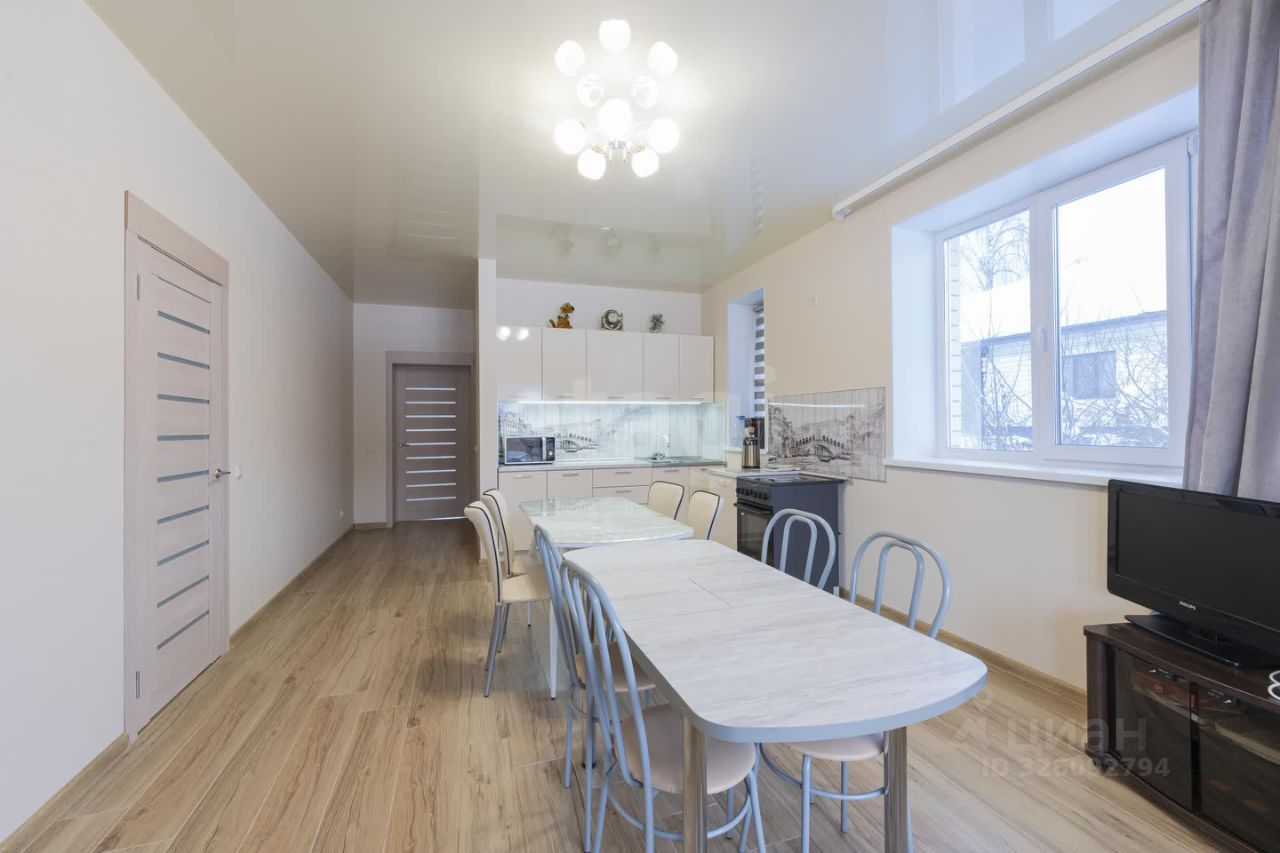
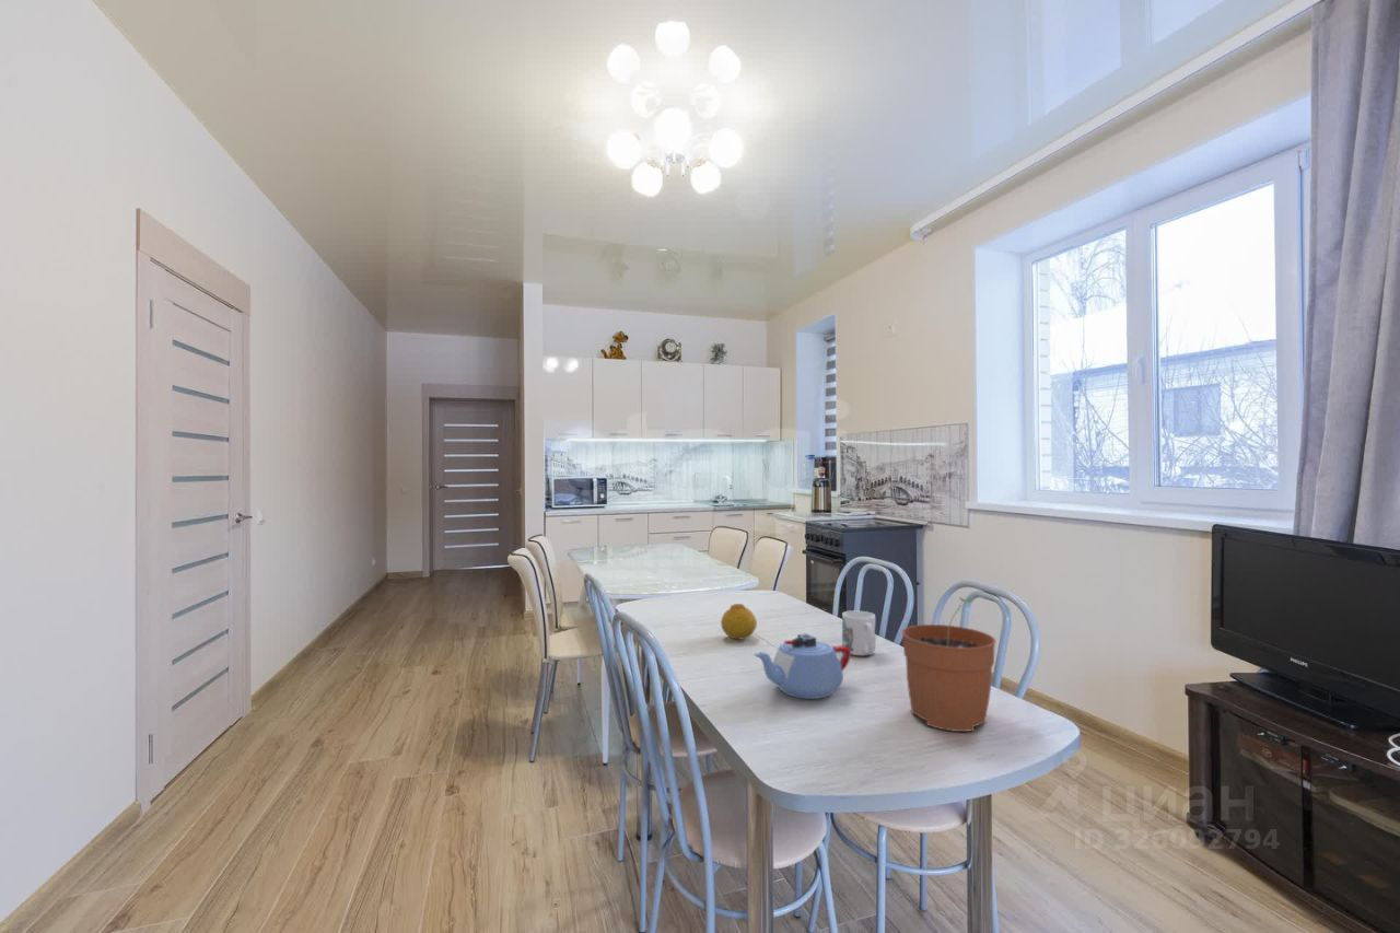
+ plant pot (947, 655)
+ fruit (738, 620)
+ mug (861, 634)
+ teapot (803, 663)
